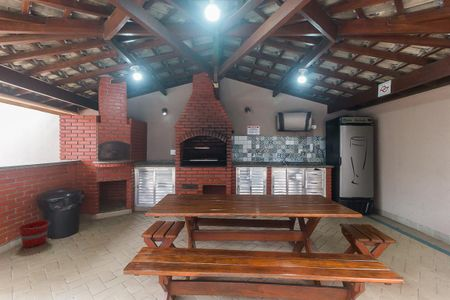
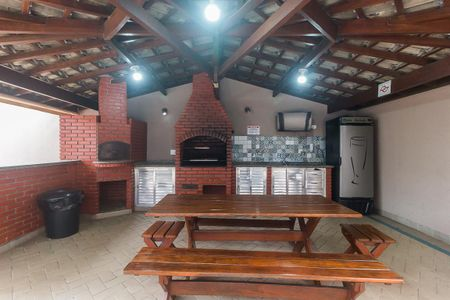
- bucket (35, 233)
